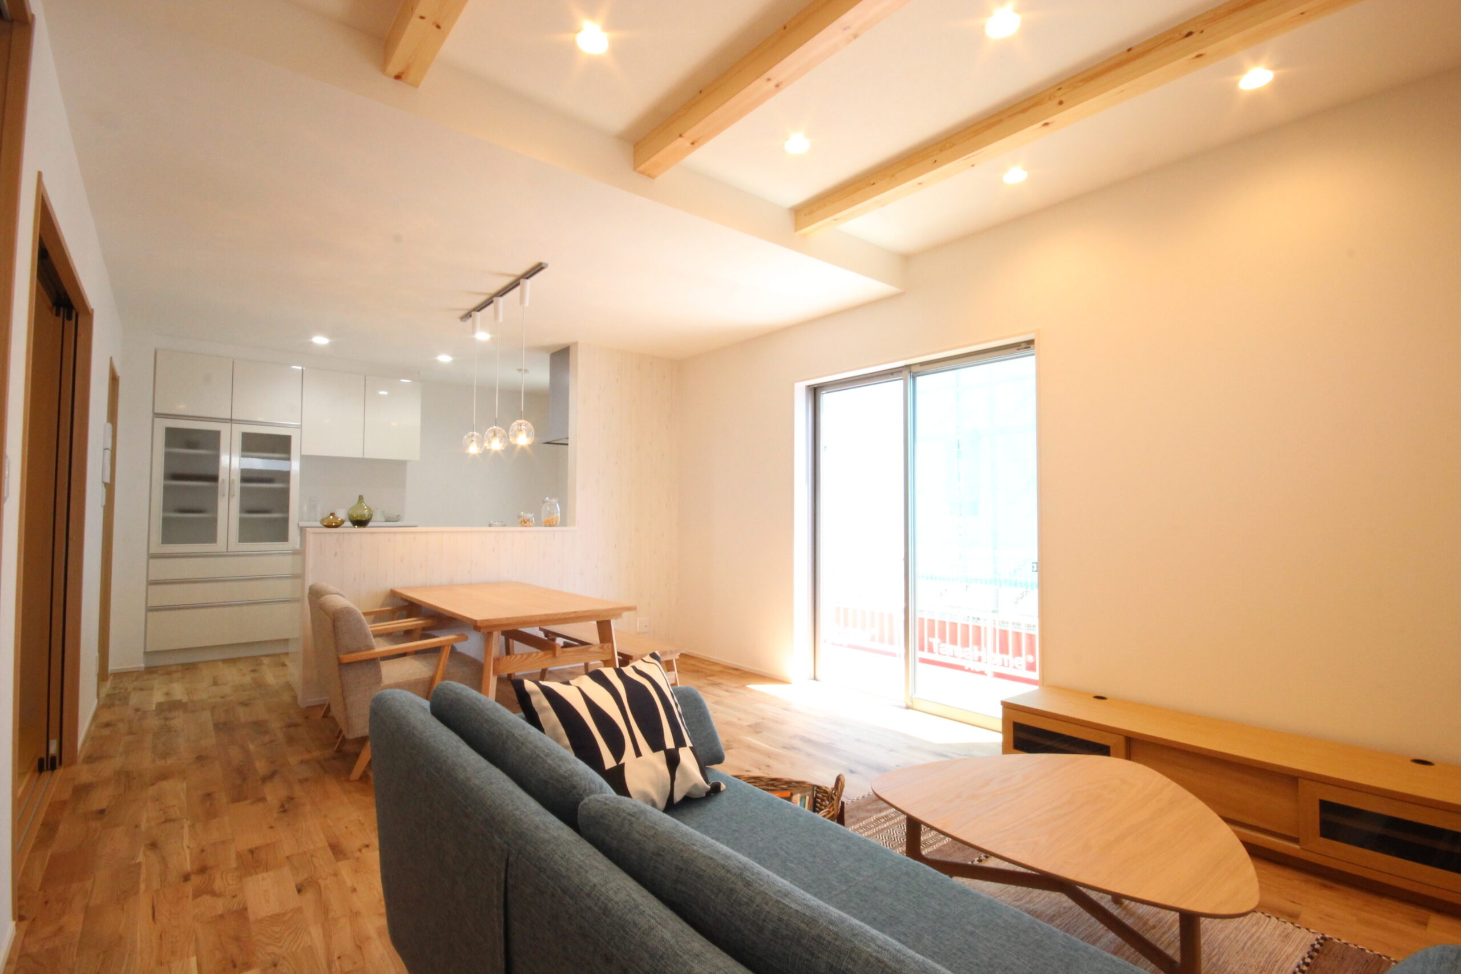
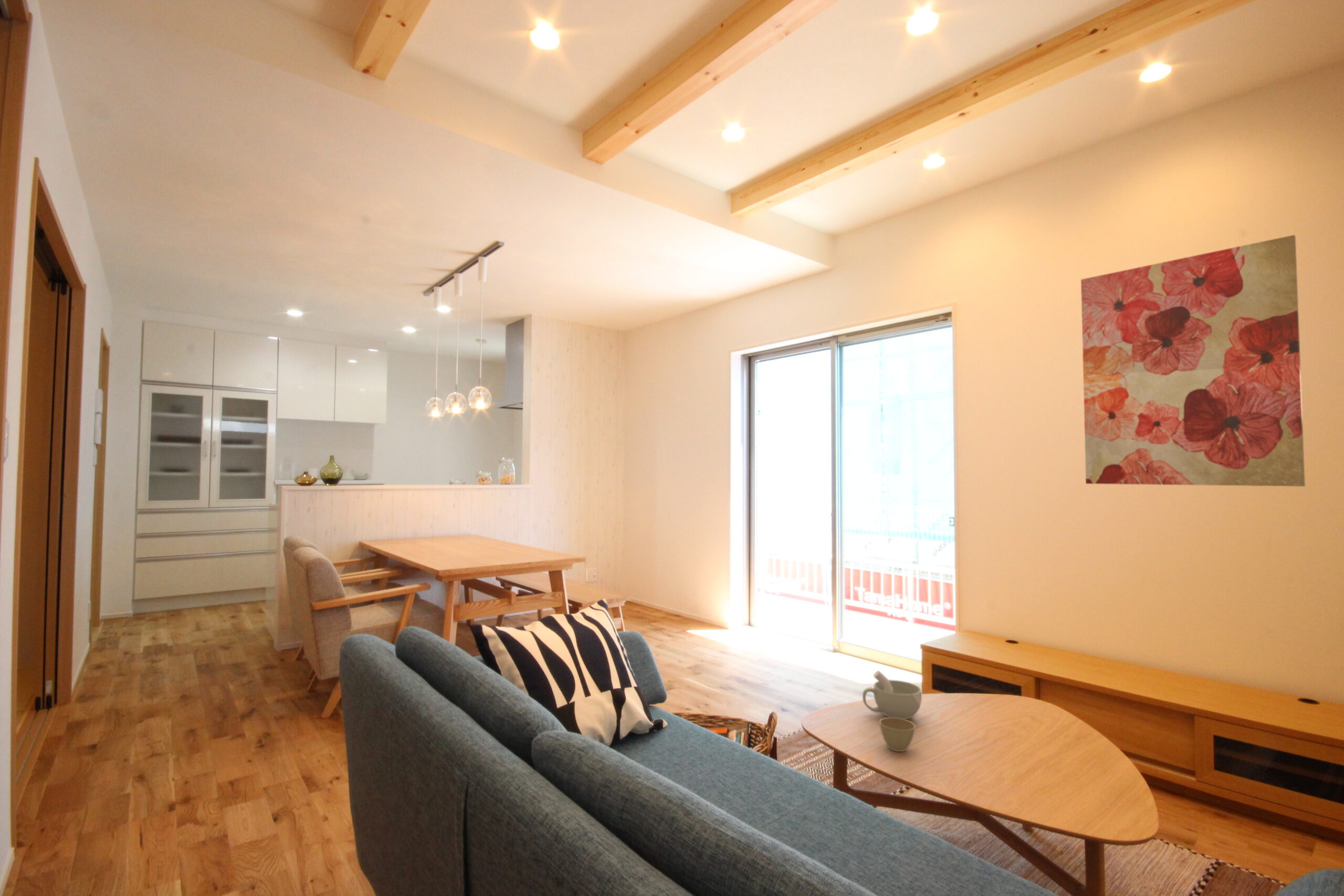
+ flower pot (897, 735)
+ wall art (1181, 372)
+ cup (891, 692)
